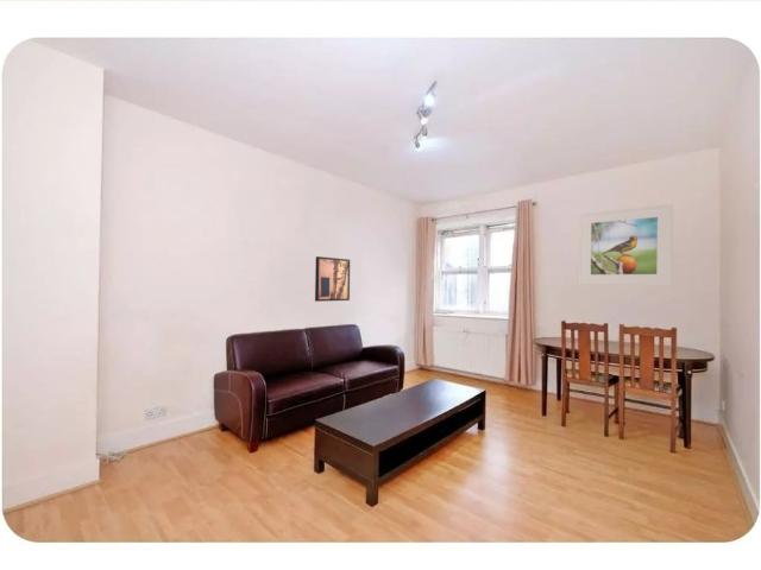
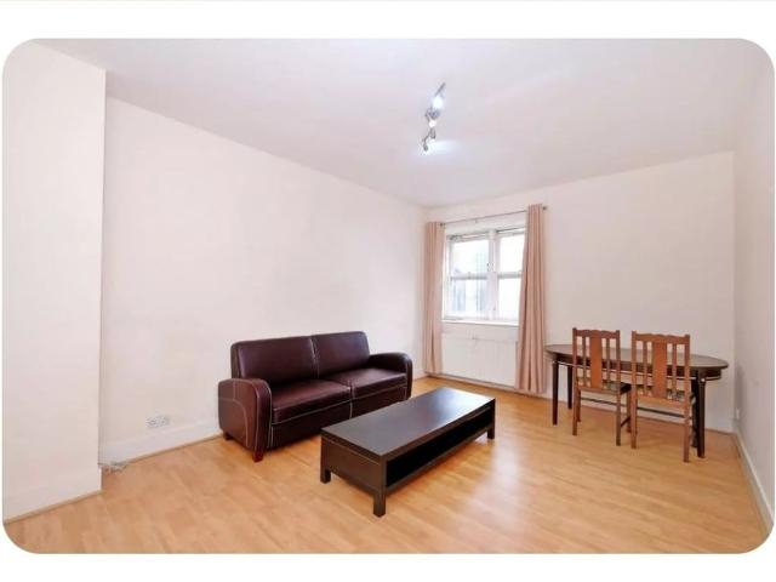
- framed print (622, 247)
- wall art (333, 279)
